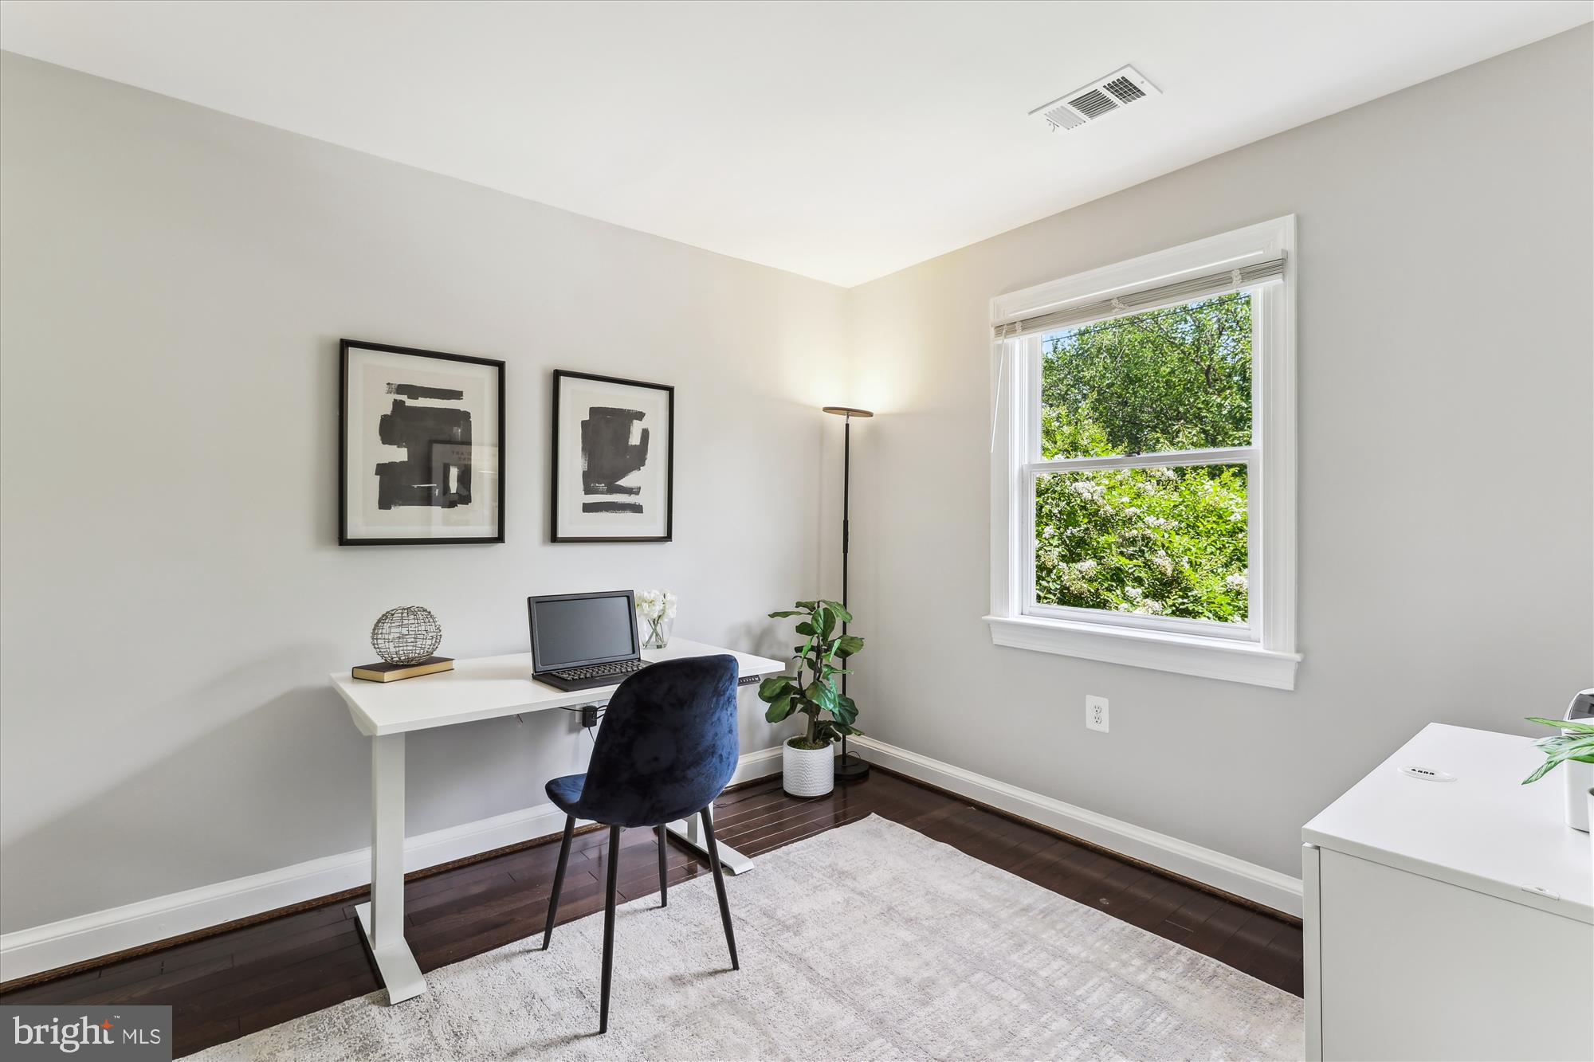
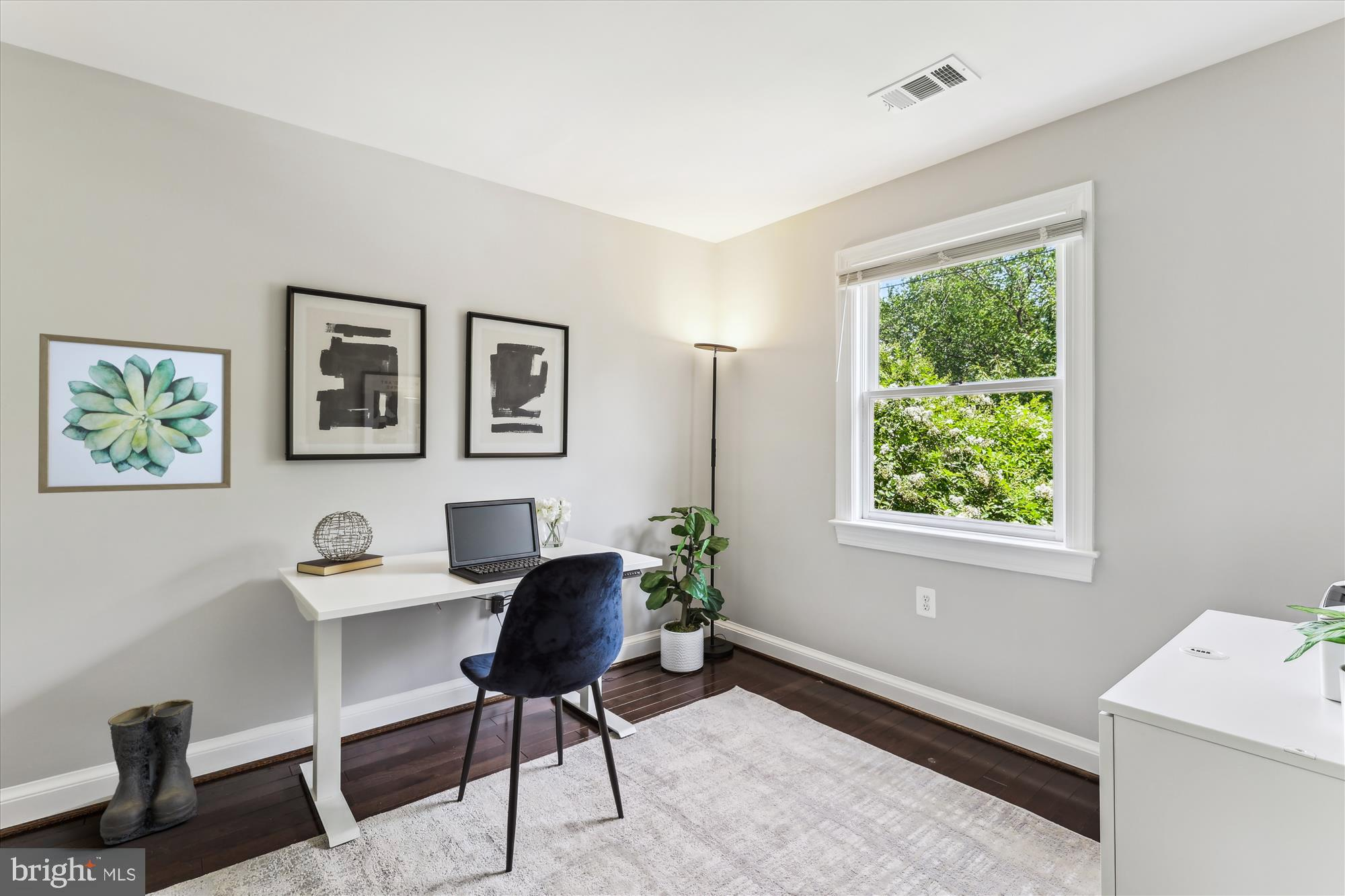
+ wall art (142, 416)
+ boots (151, 764)
